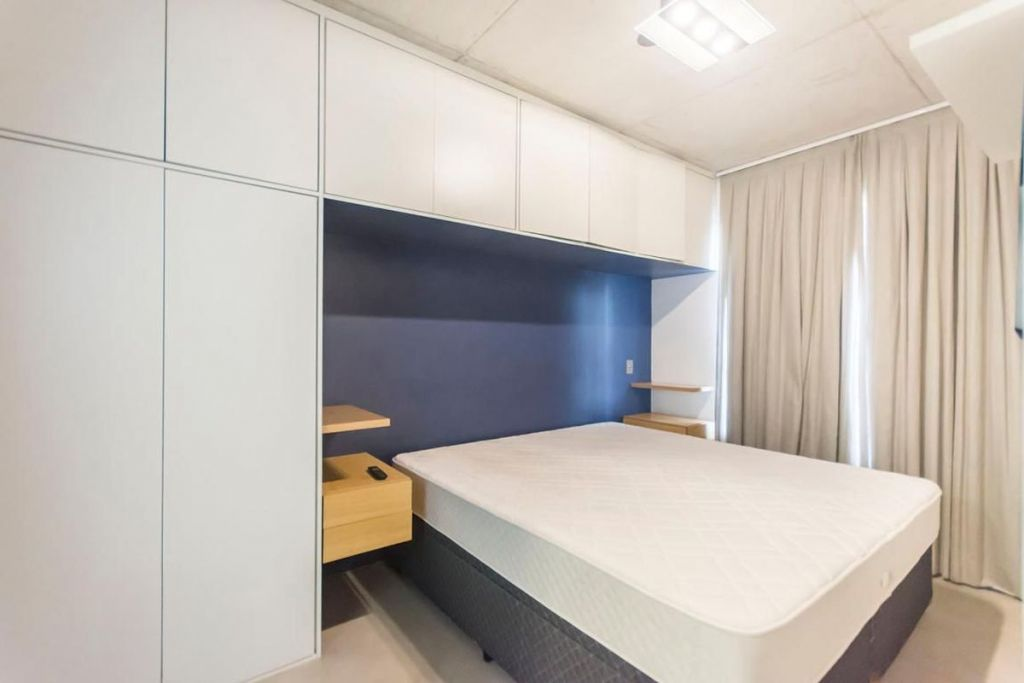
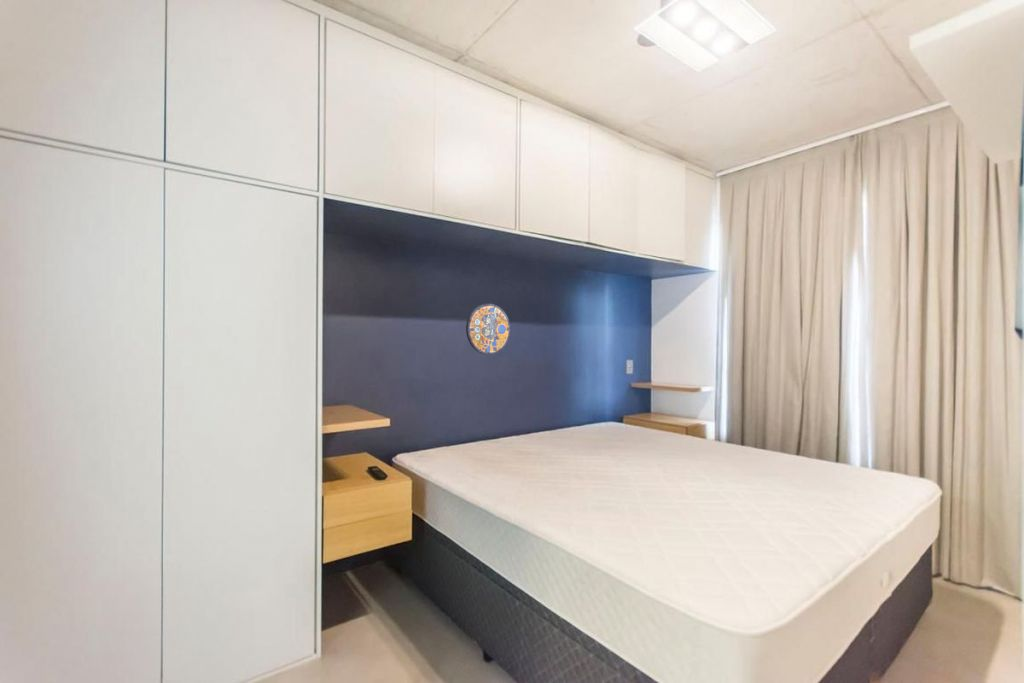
+ manhole cover (488, 329)
